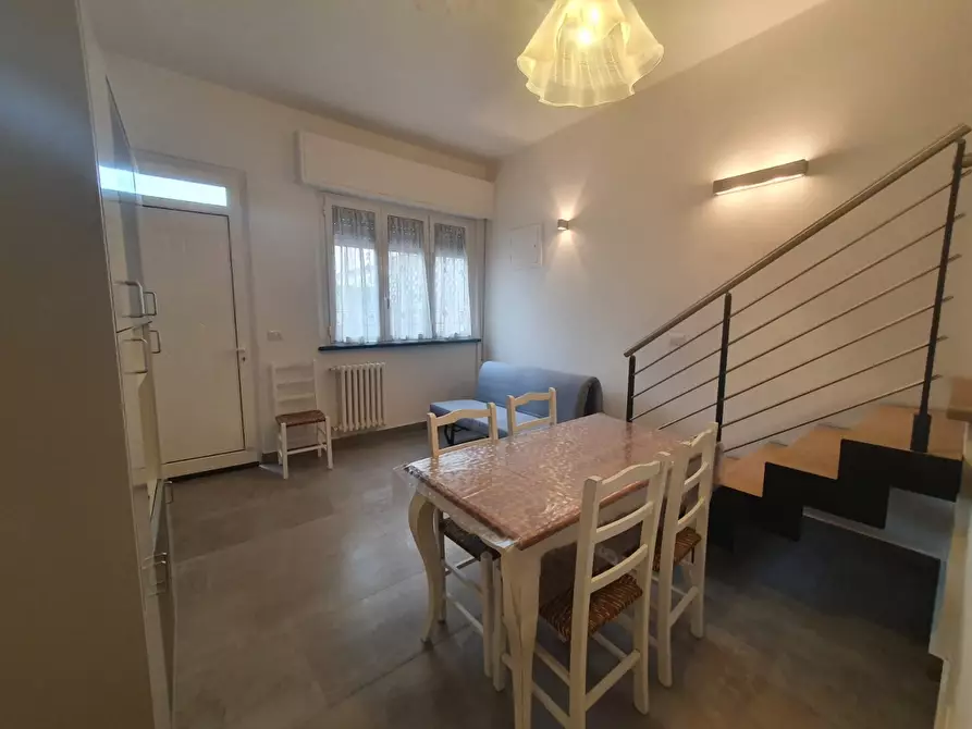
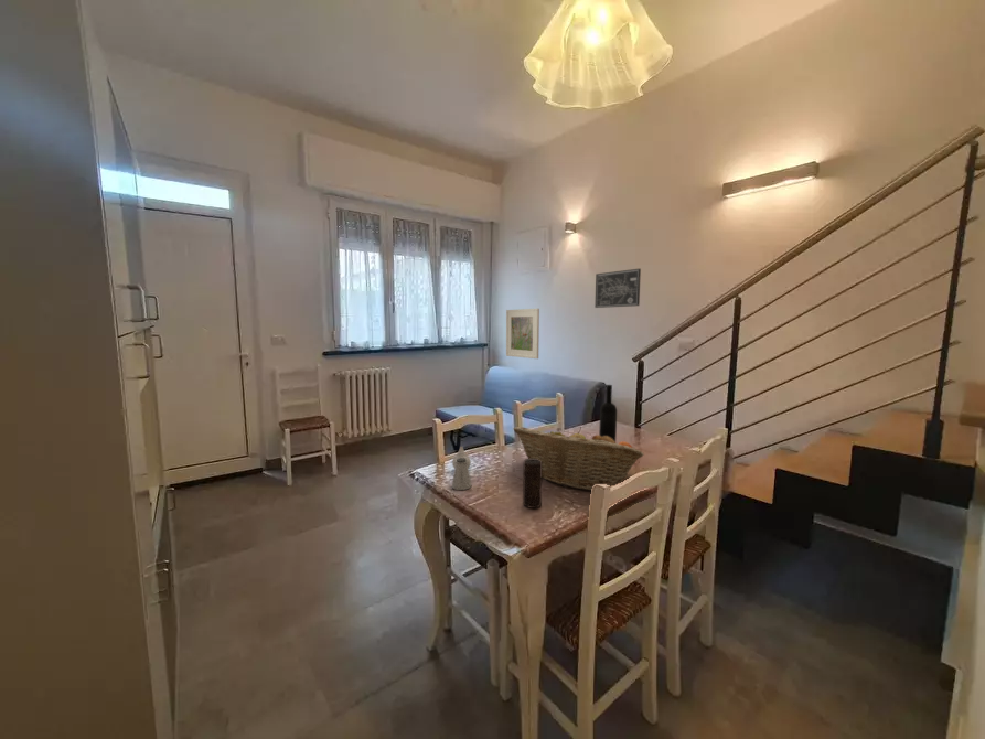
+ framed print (522, 333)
+ fruit basket (575, 450)
+ candle (532, 482)
+ wine bottle (608, 416)
+ saltshaker (461, 472)
+ wall art (617, 289)
+ vase (461, 457)
